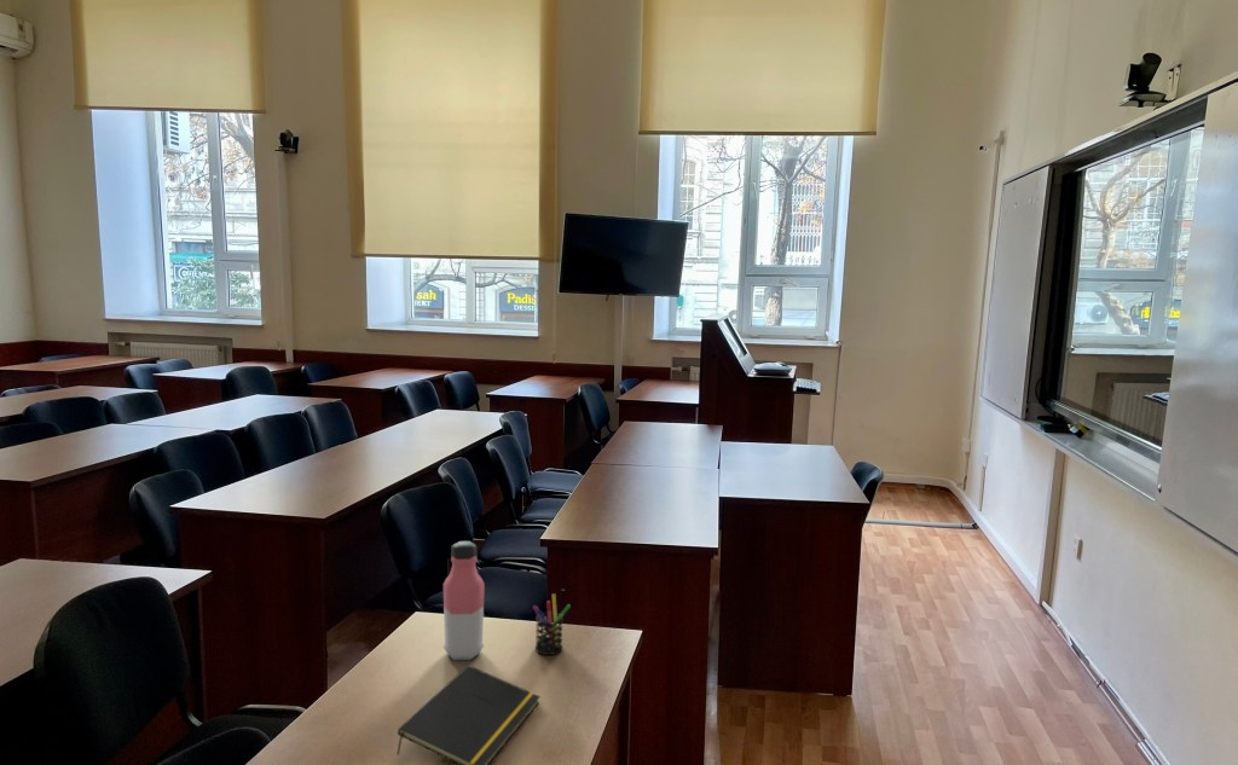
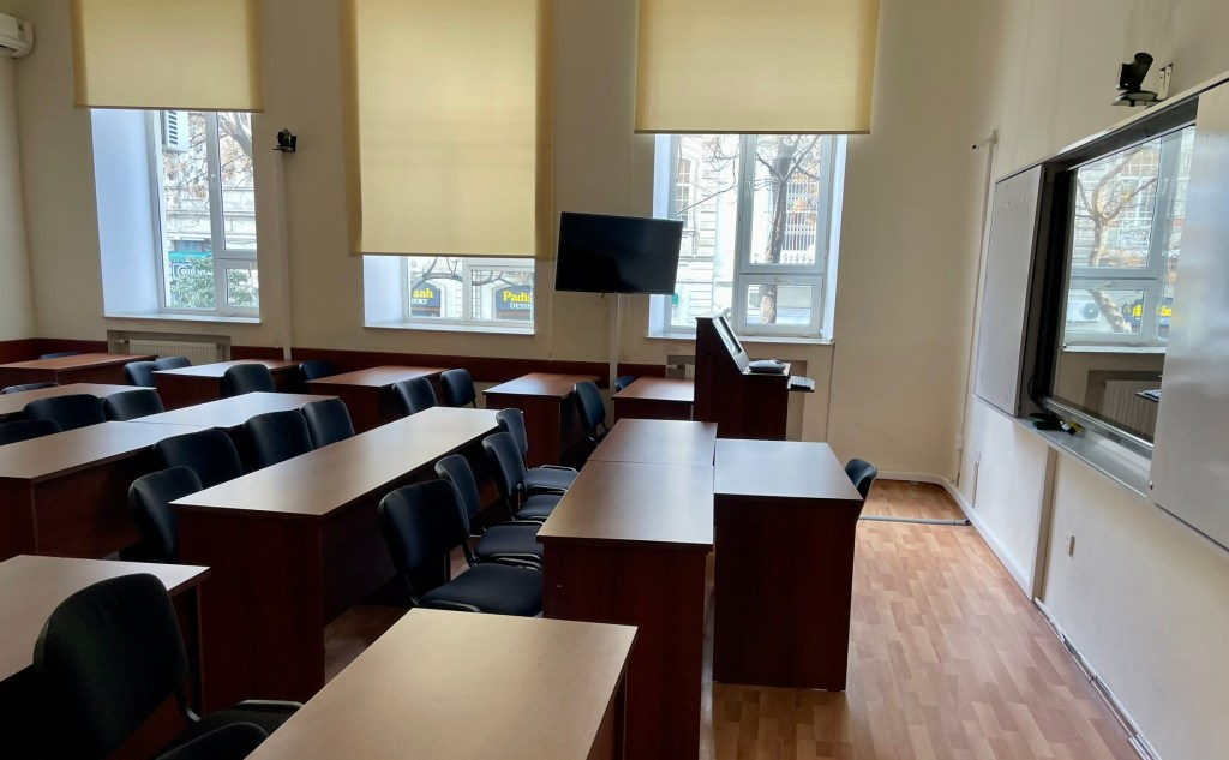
- pen holder (551, 624)
- water bottle (463, 598)
- notepad (473, 714)
